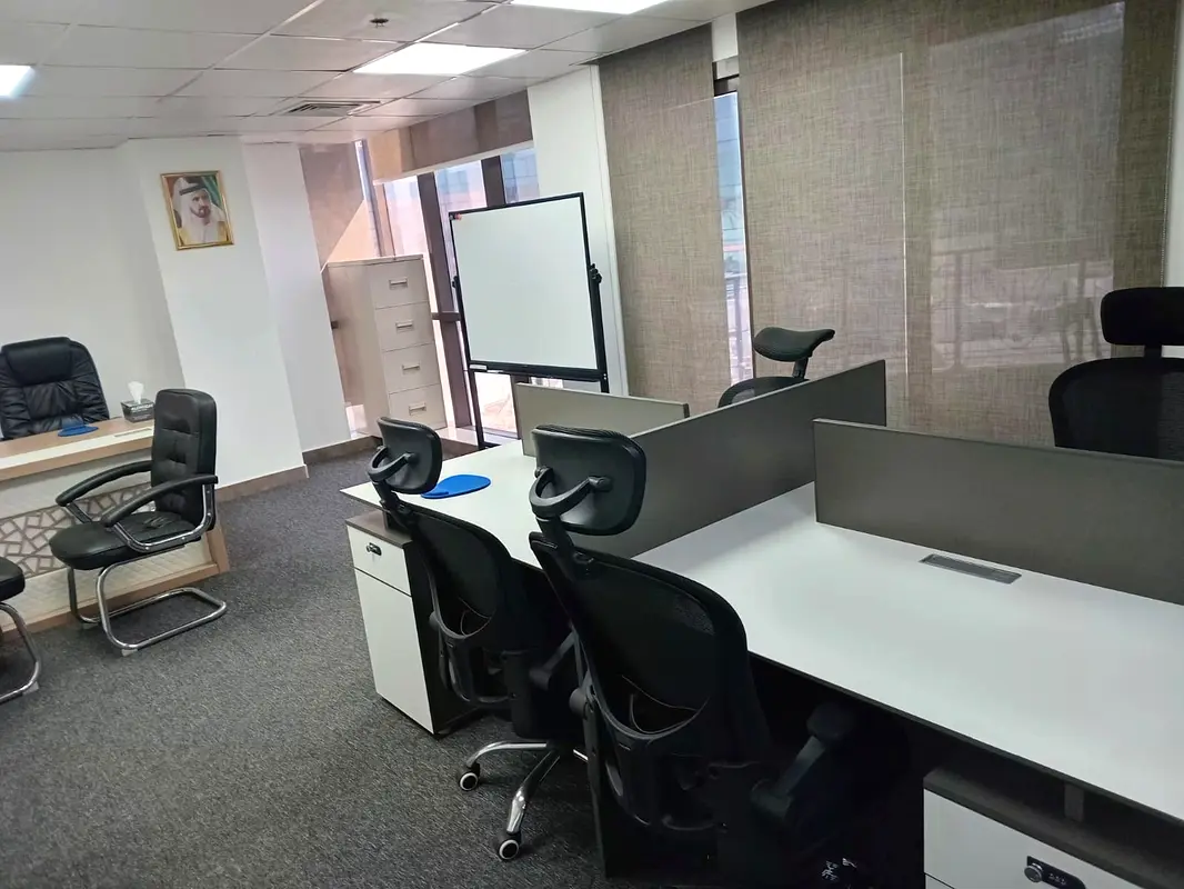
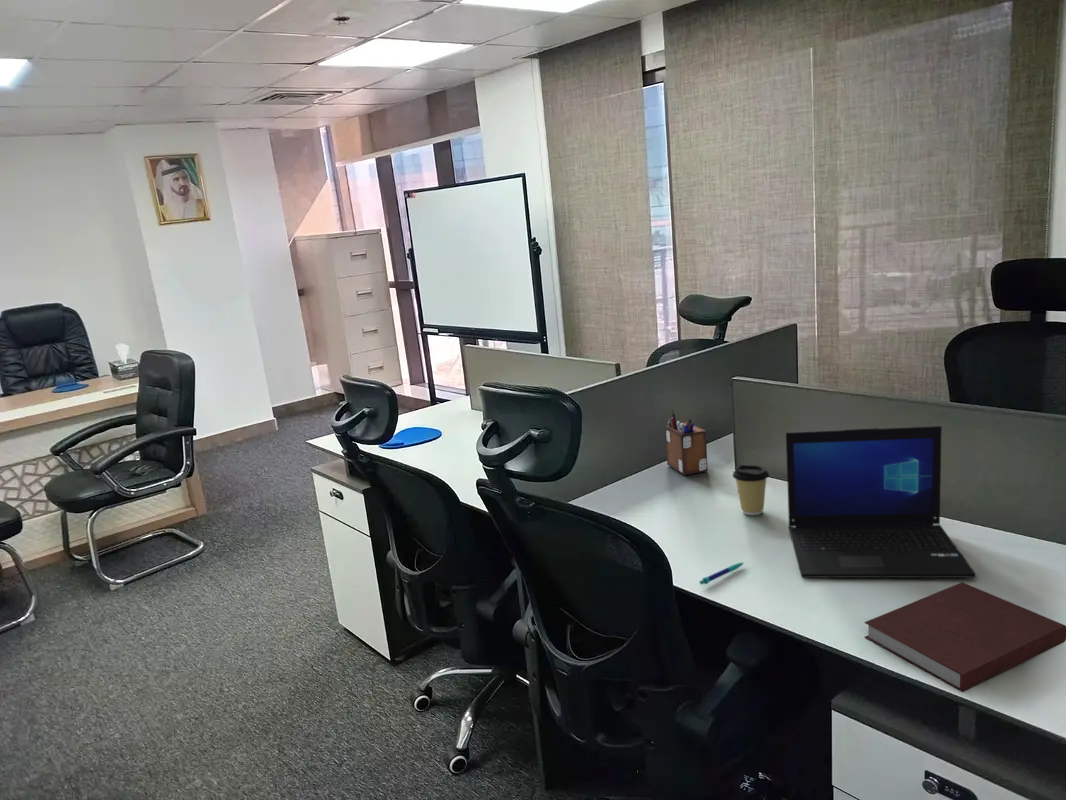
+ notebook (962, 632)
+ coffee cup (751, 489)
+ desk organizer (685, 440)
+ laptop (873, 500)
+ pen (723, 572)
